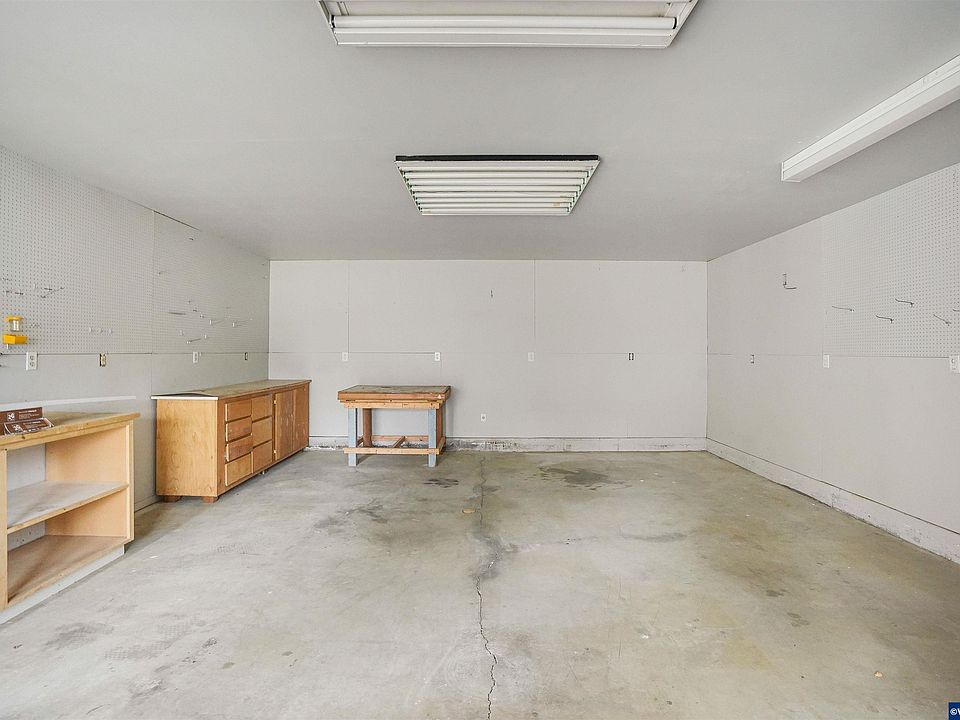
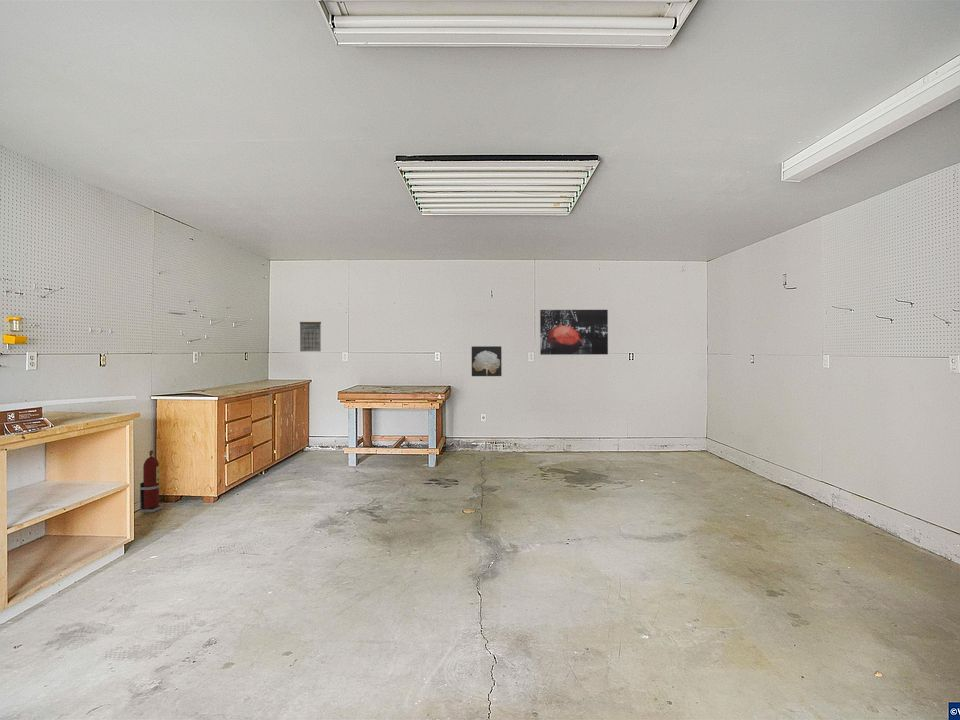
+ wall art (573, 332)
+ calendar (310, 333)
+ wall art (486, 361)
+ fire extinguisher (151, 480)
